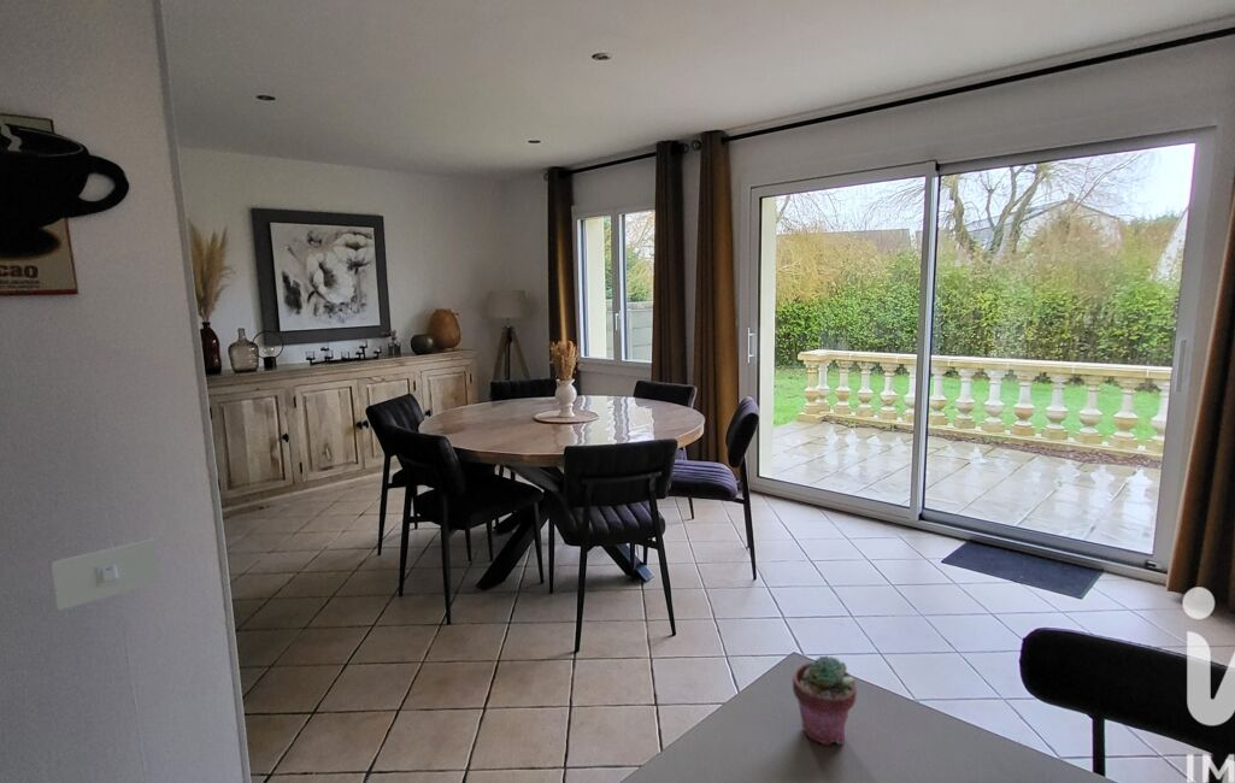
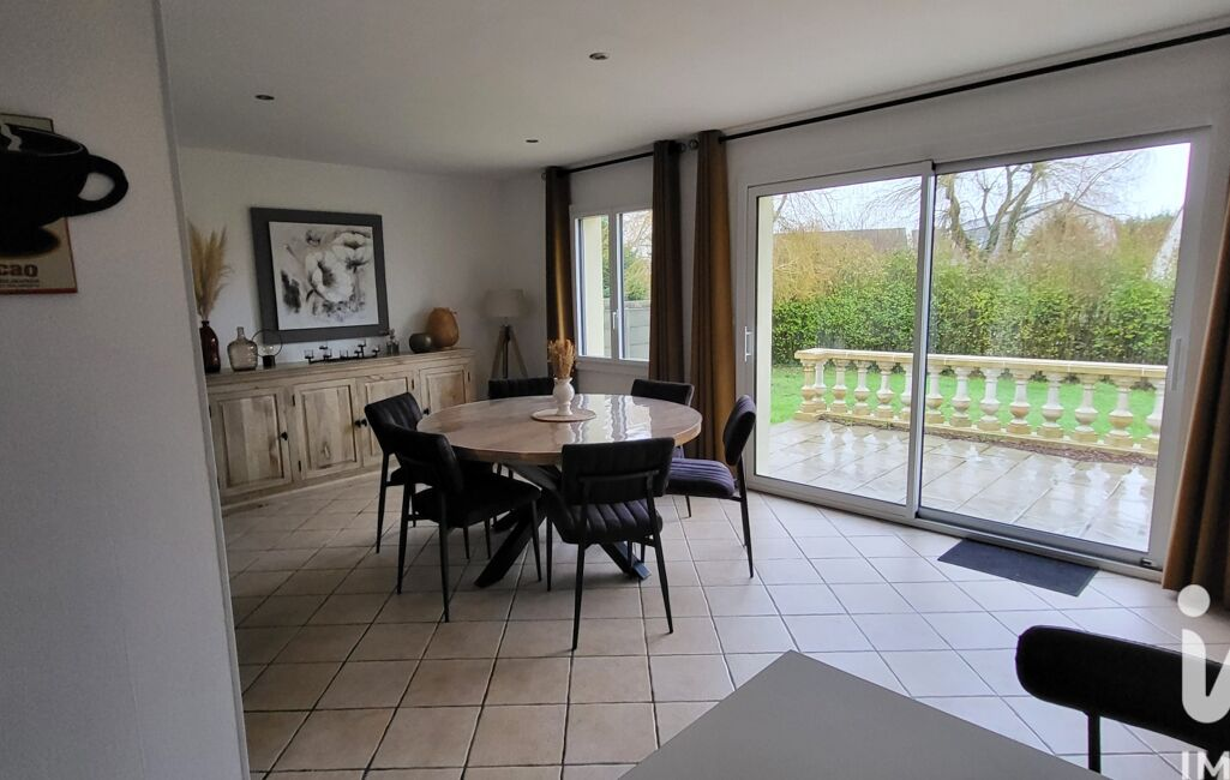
- potted succulent (824, 694)
- light switch (108, 572)
